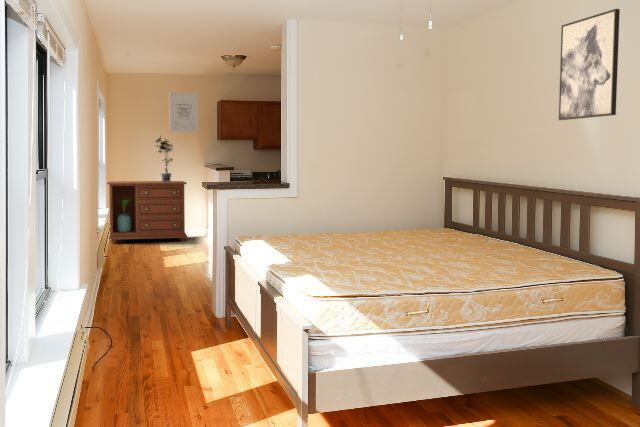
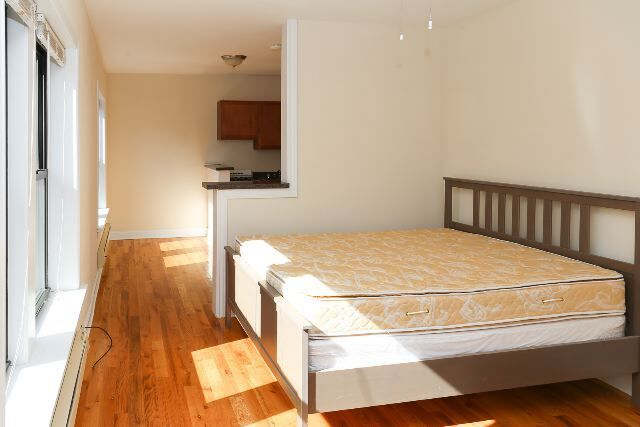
- wall art (183, 112)
- potted plant (165, 159)
- dresser (147, 210)
- wall art (587, 67)
